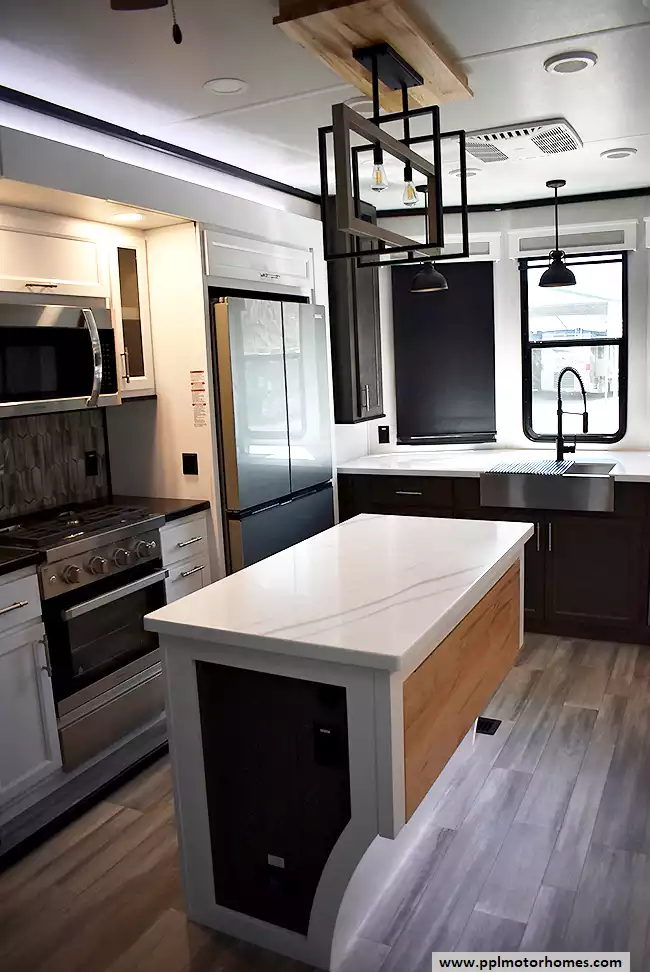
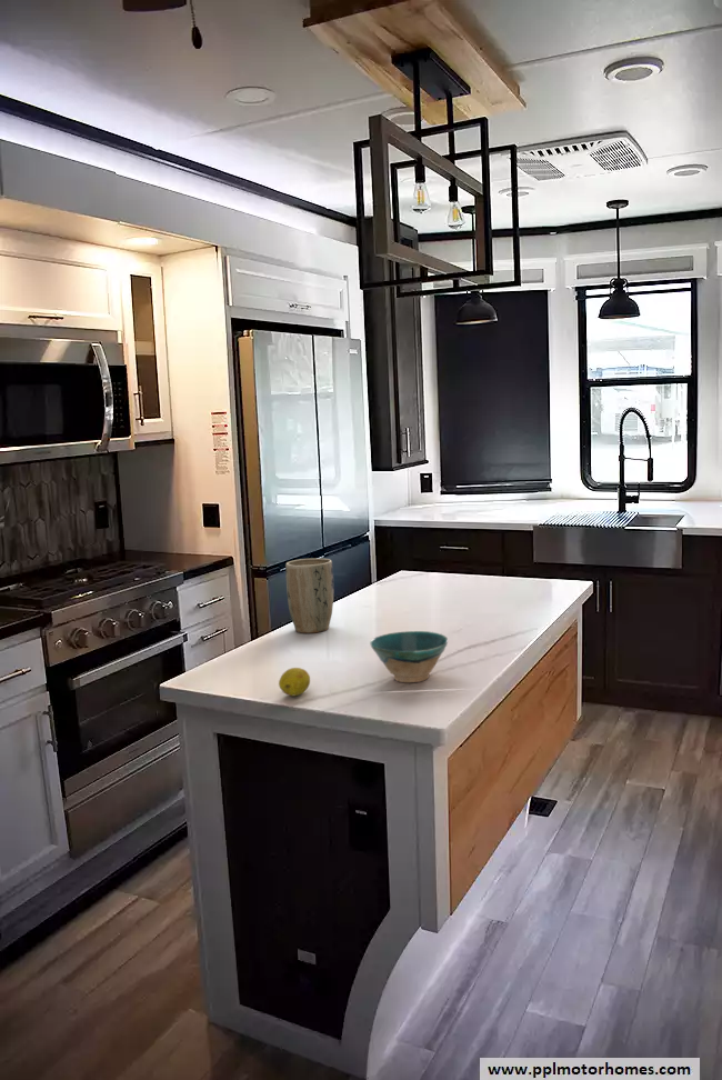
+ bowl (409, 658)
+ fruit (294, 681)
+ plant pot (310, 596)
